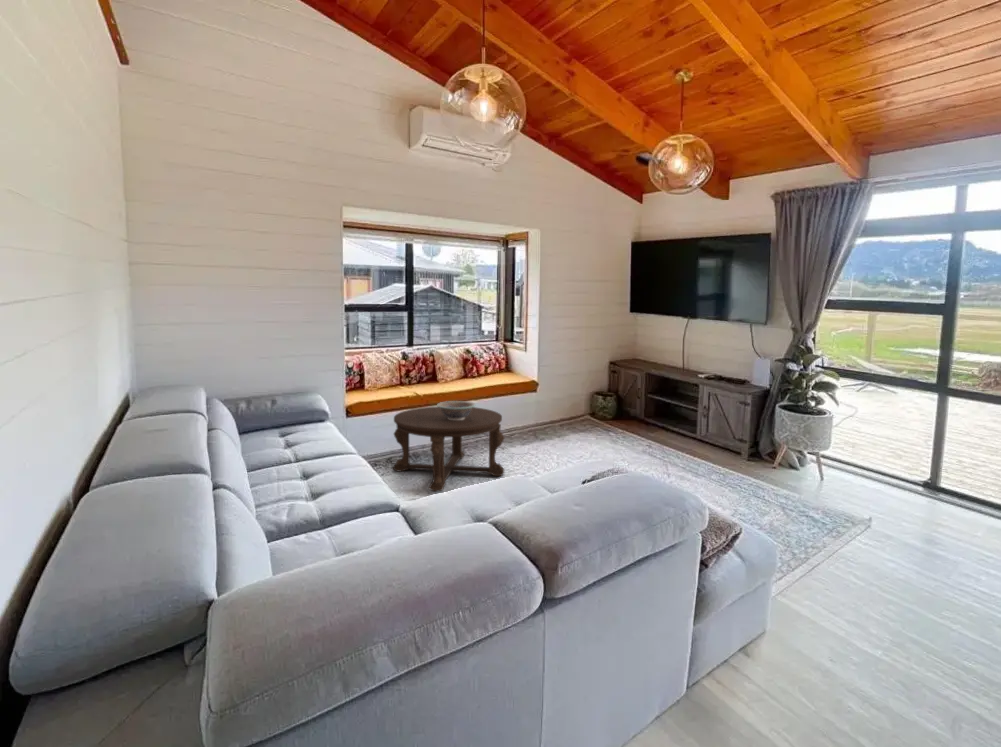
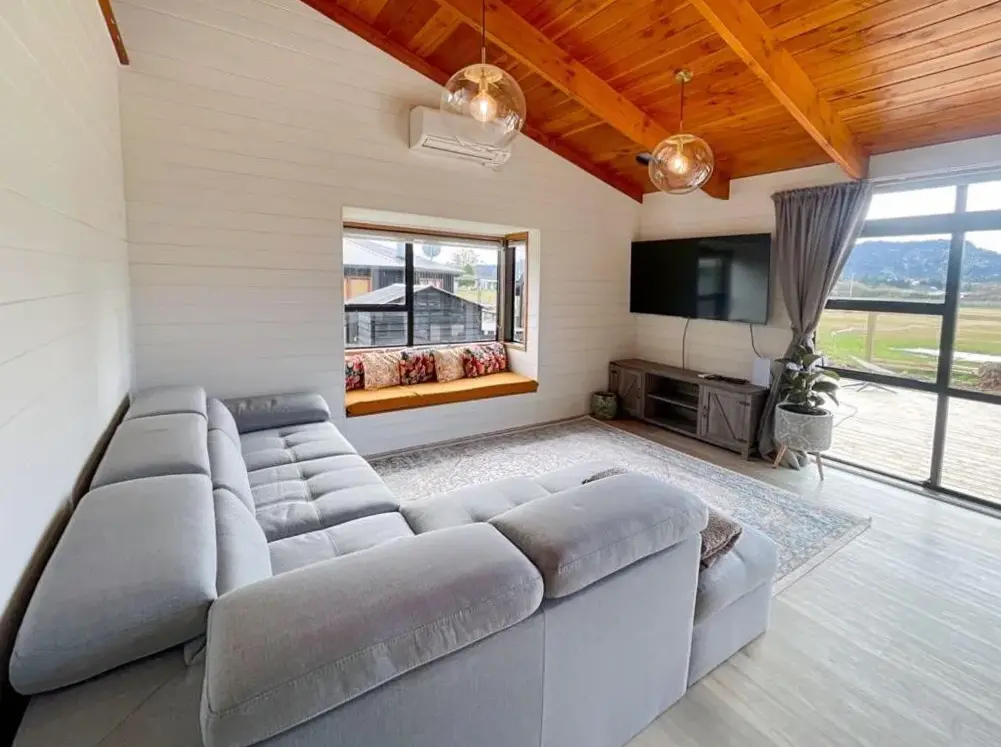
- coffee table (452, 444)
- decorative bowl (456, 411)
